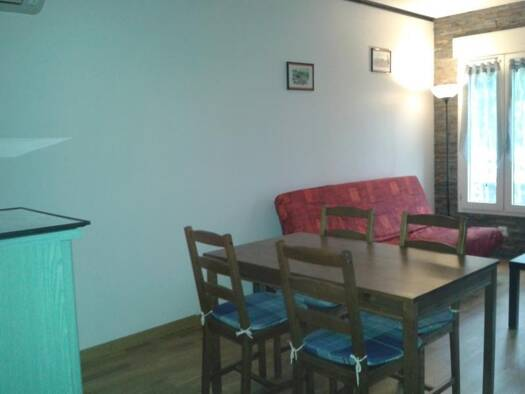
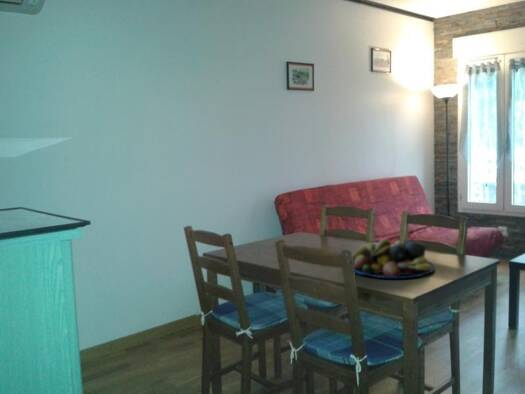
+ fruit bowl (390, 253)
